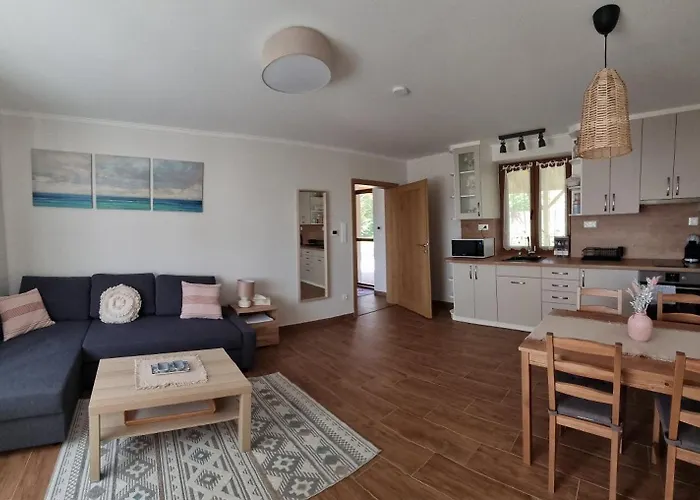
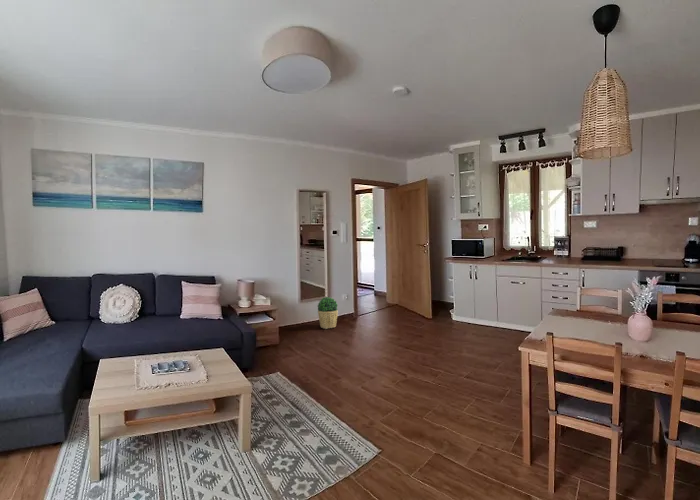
+ potted plant (327, 312)
